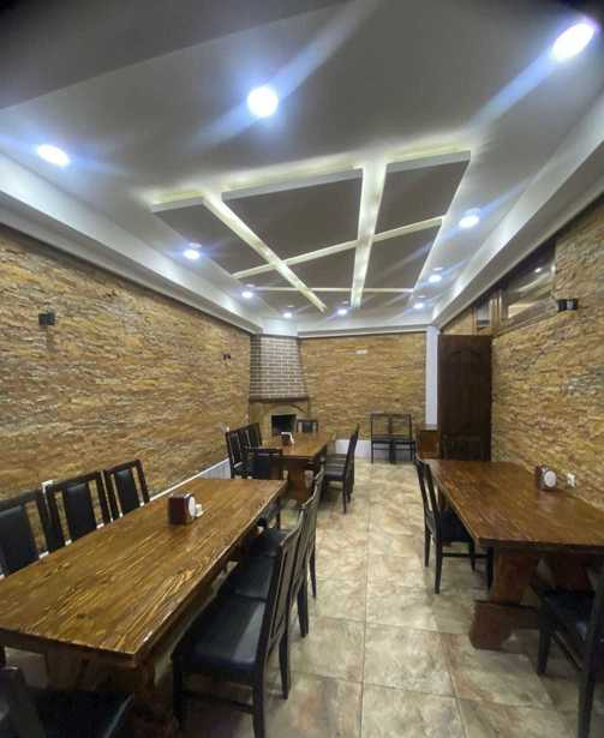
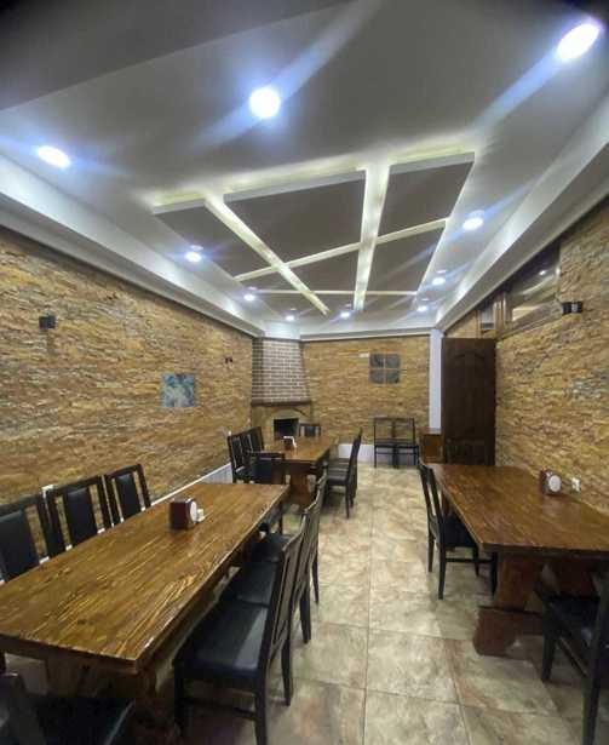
+ wall art (179, 390)
+ wall art (385, 367)
